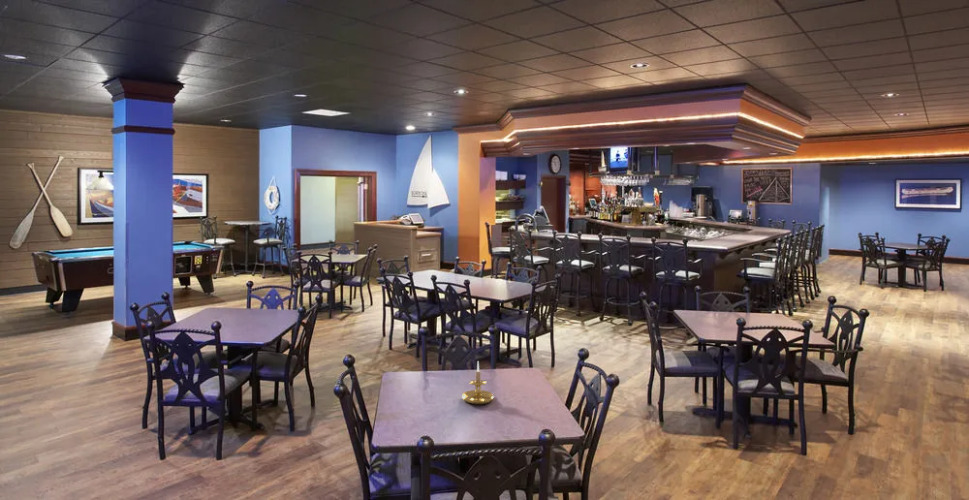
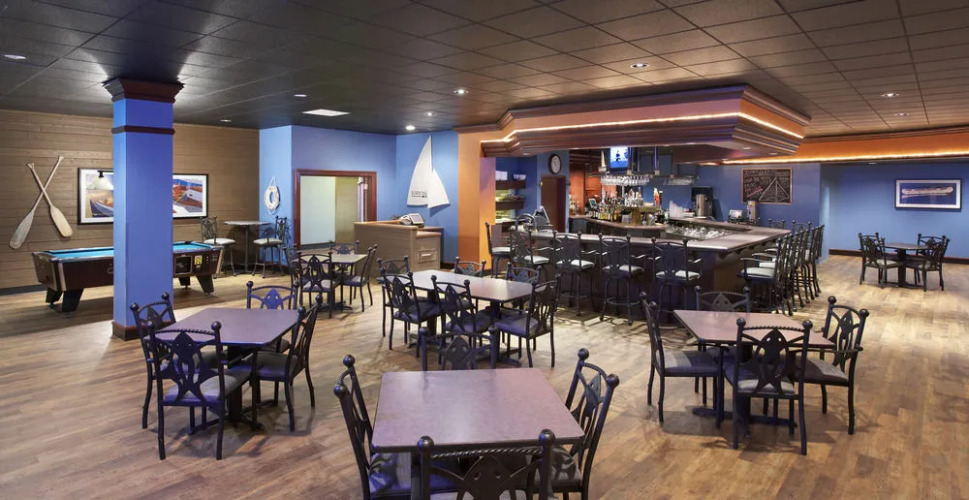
- candle holder (478, 381)
